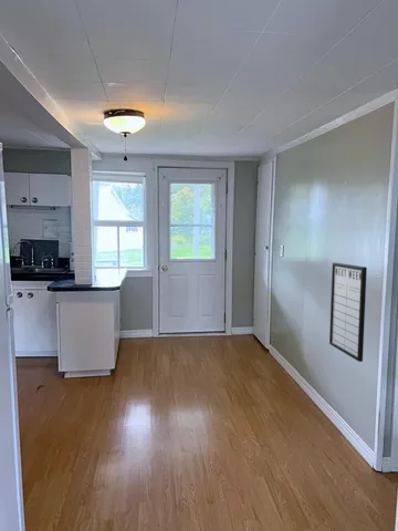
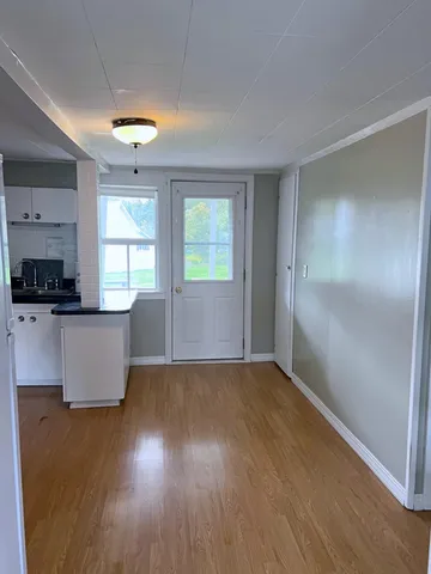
- writing board (346, 309)
